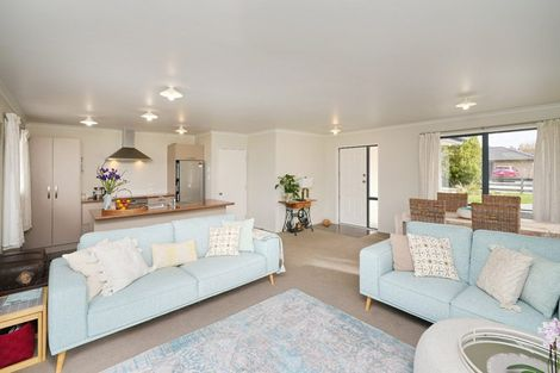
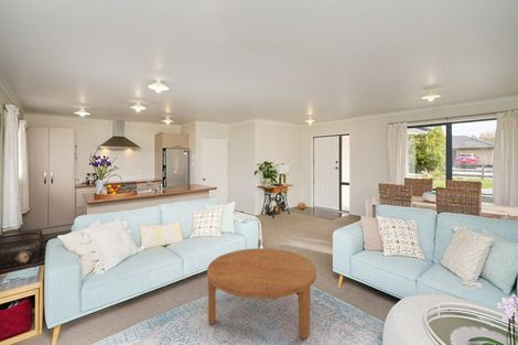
+ coffee table (261, 289)
